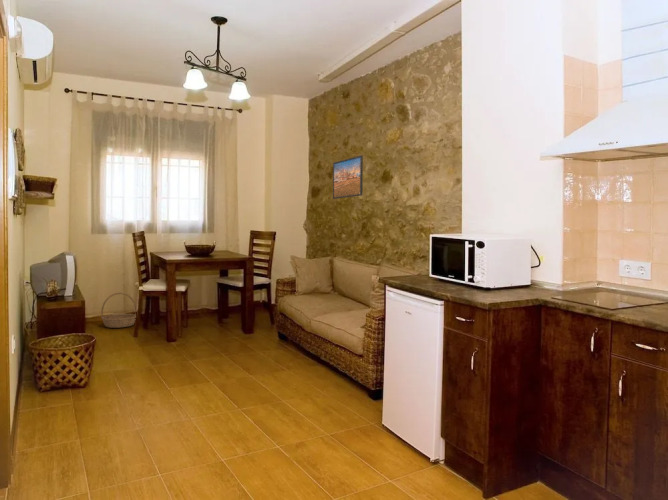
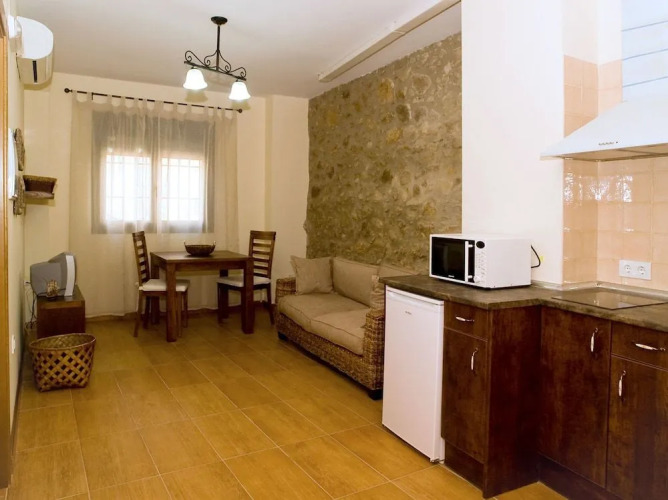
- basket (119, 314)
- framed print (347, 178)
